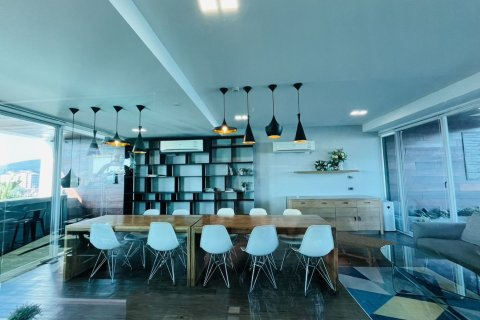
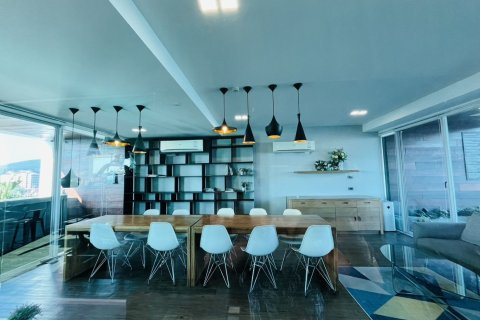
- coffee table (354, 245)
